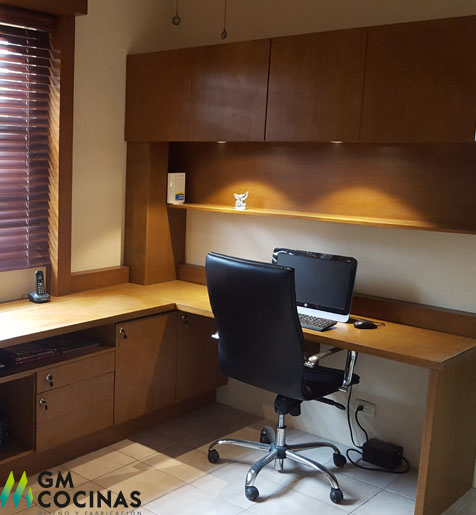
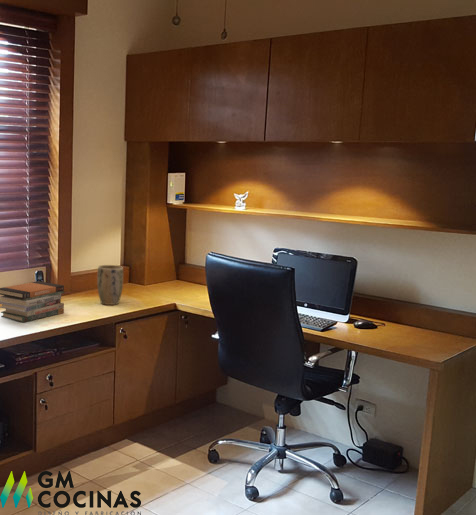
+ plant pot (110, 285)
+ book stack (31, 301)
